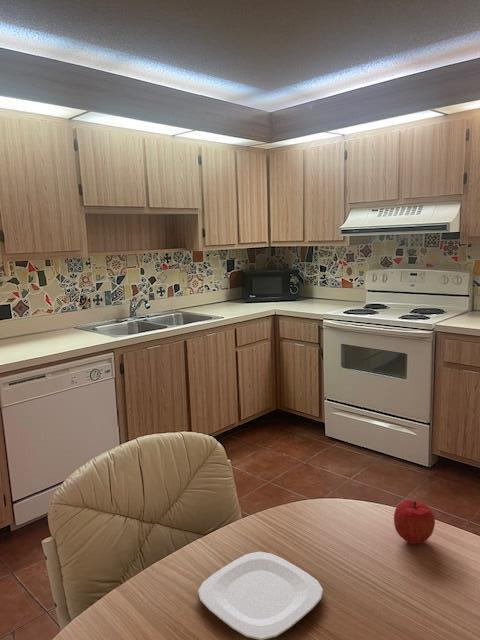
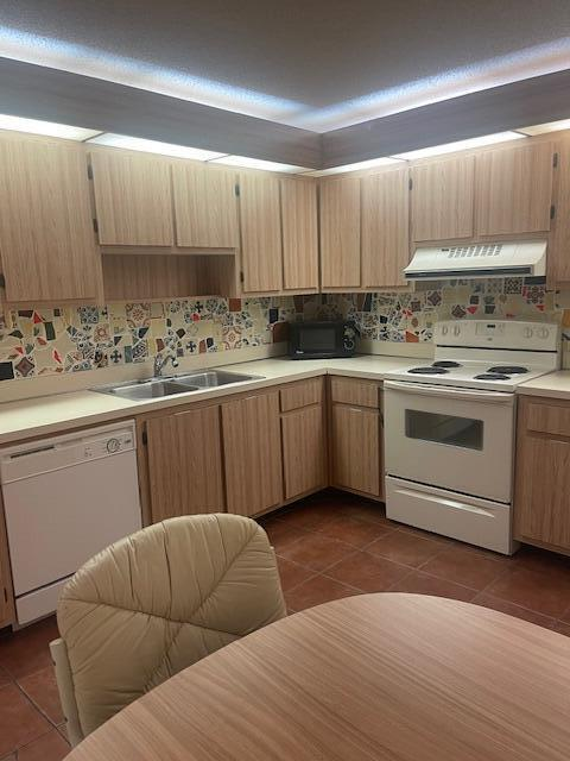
- plate (260, 592)
- fruit (414, 520)
